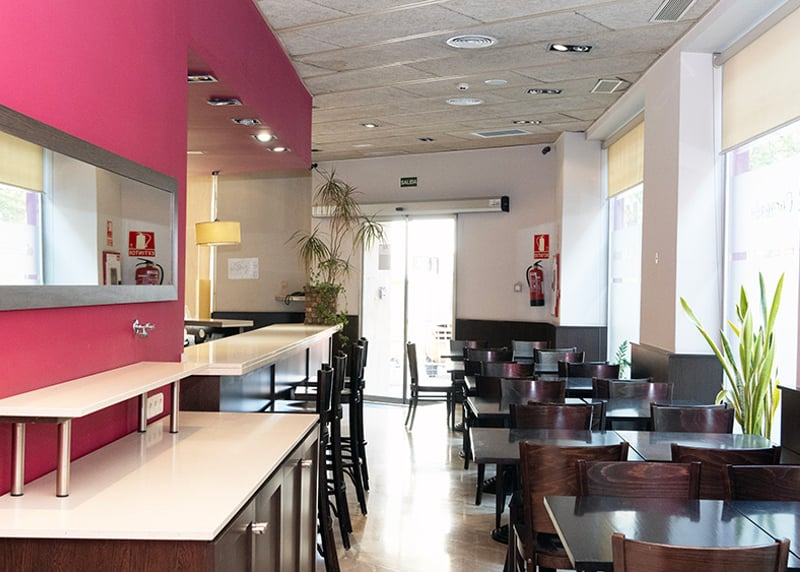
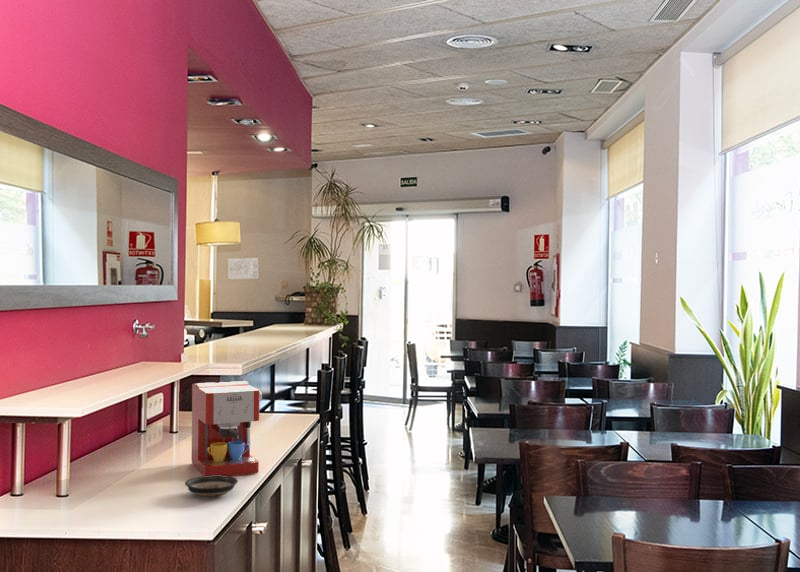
+ coffee maker (224, 426)
+ saucer (211, 487)
